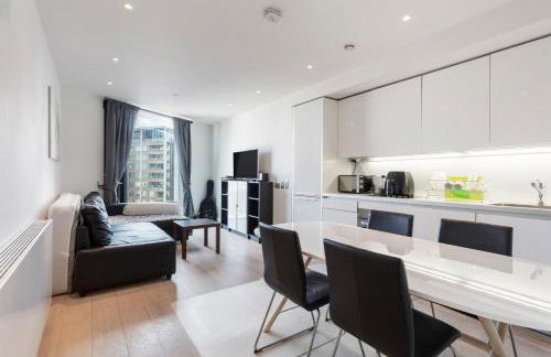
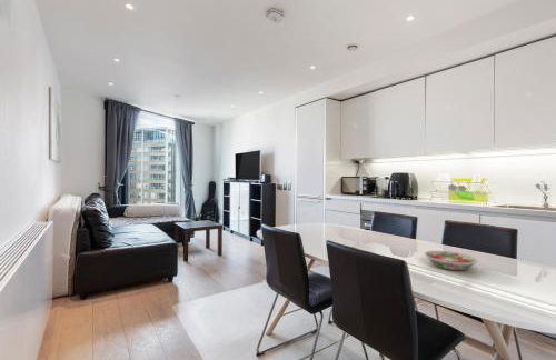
+ bowl (449, 261)
